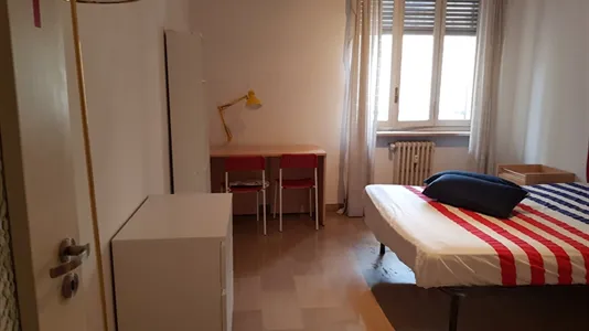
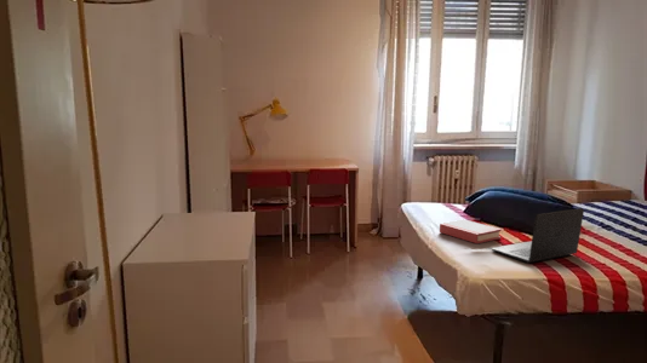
+ hardback book (469, 230)
+ laptop (536, 230)
